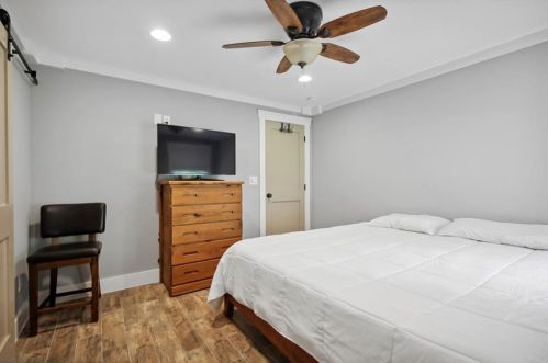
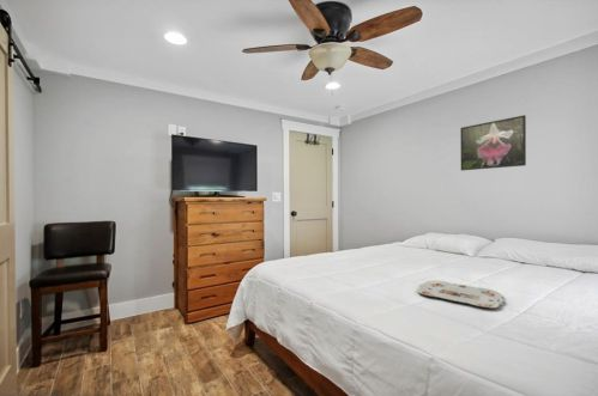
+ serving tray (458, 293)
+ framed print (490, 145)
